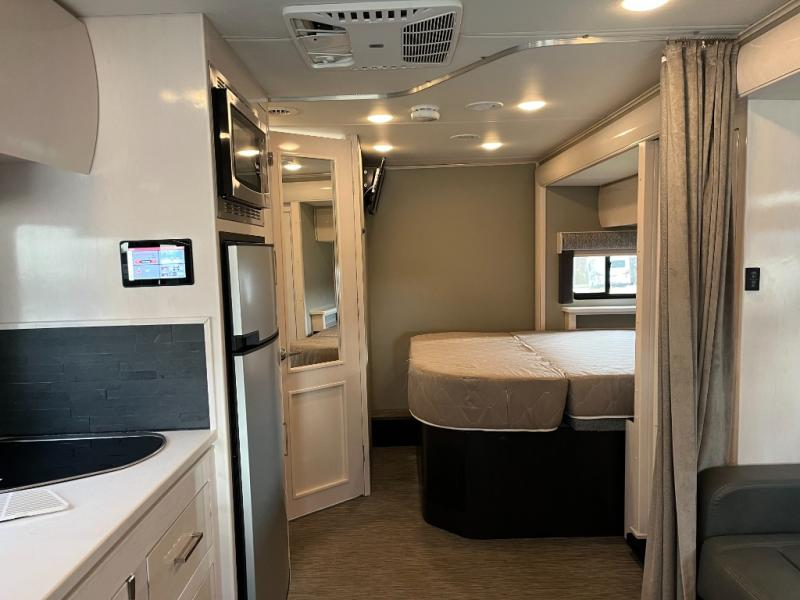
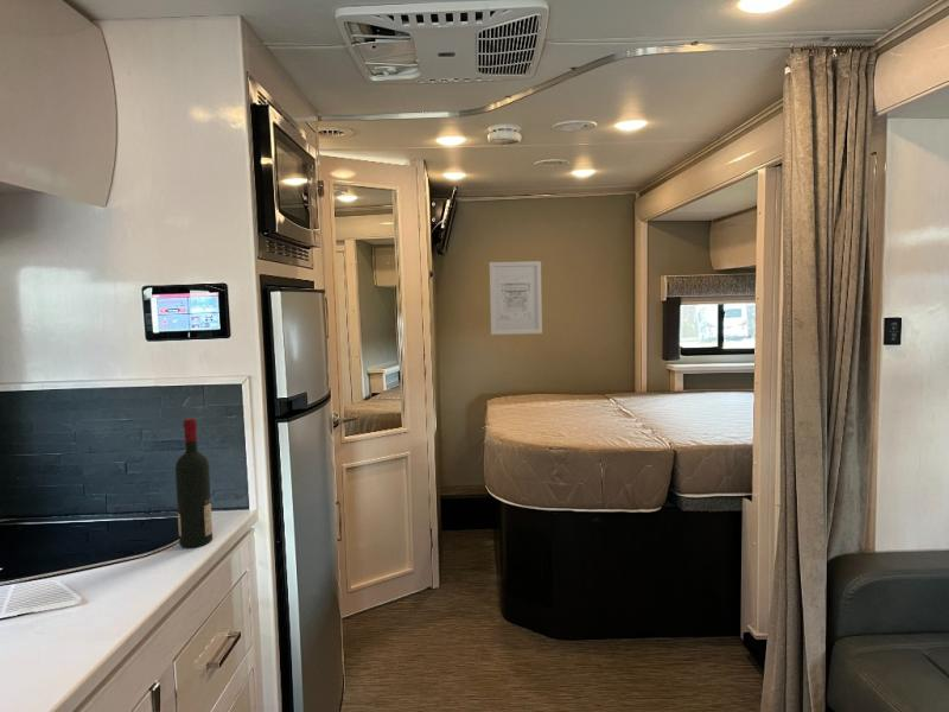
+ alcohol (192, 481)
+ wall art (515, 298)
